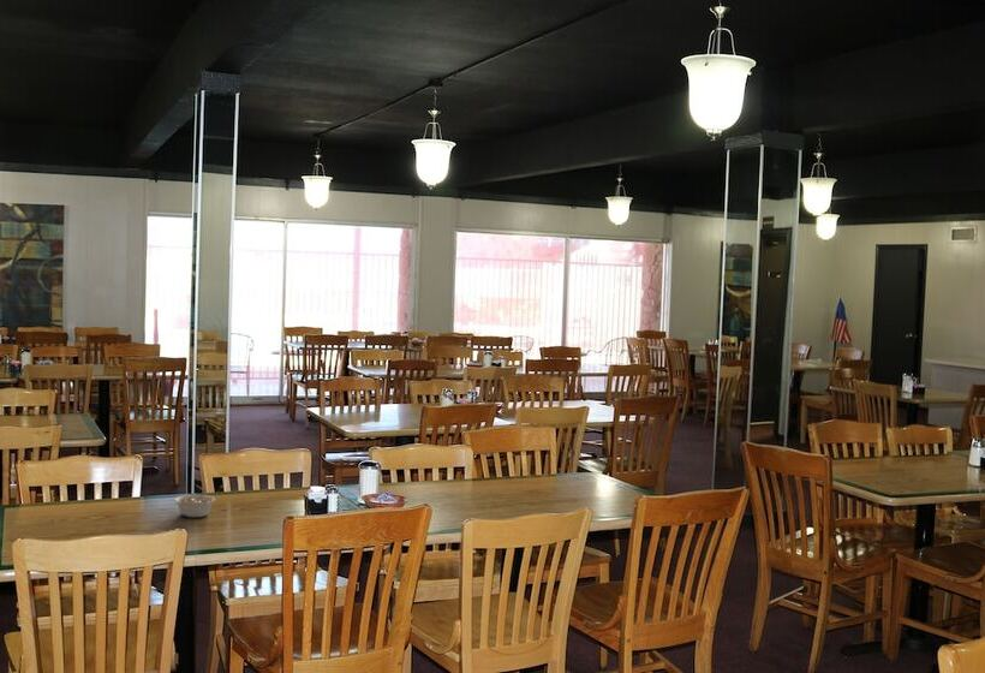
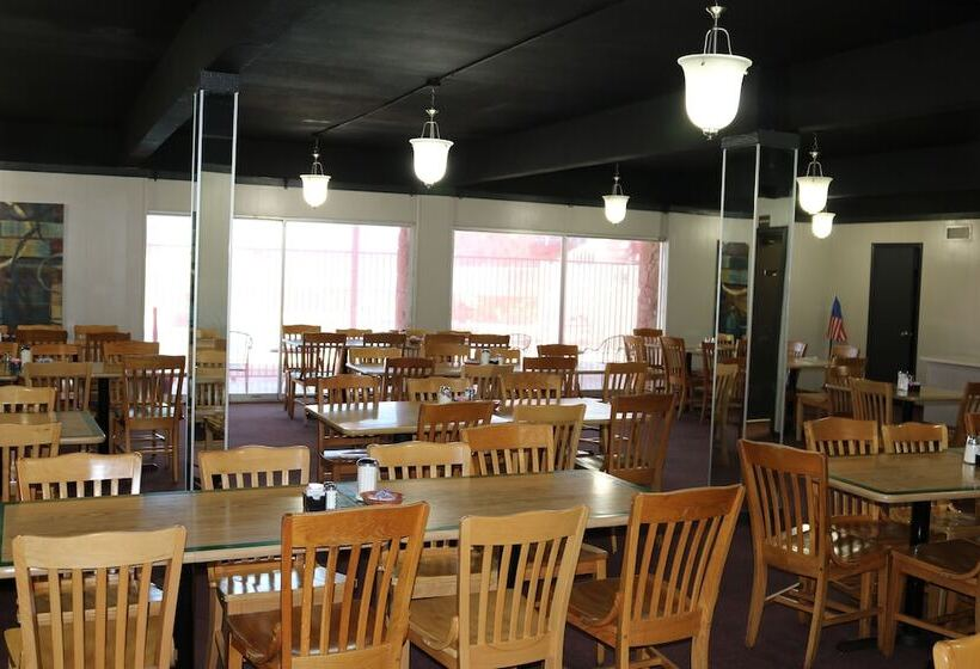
- legume (193, 505)
